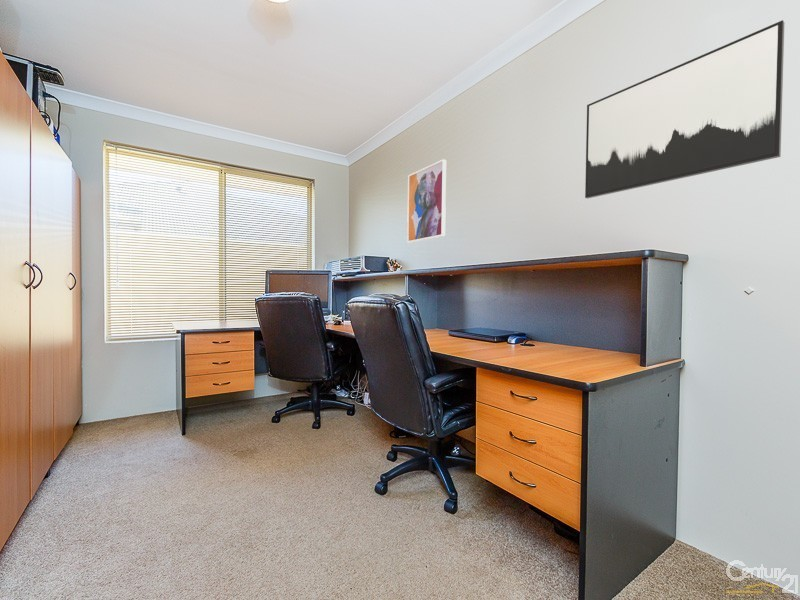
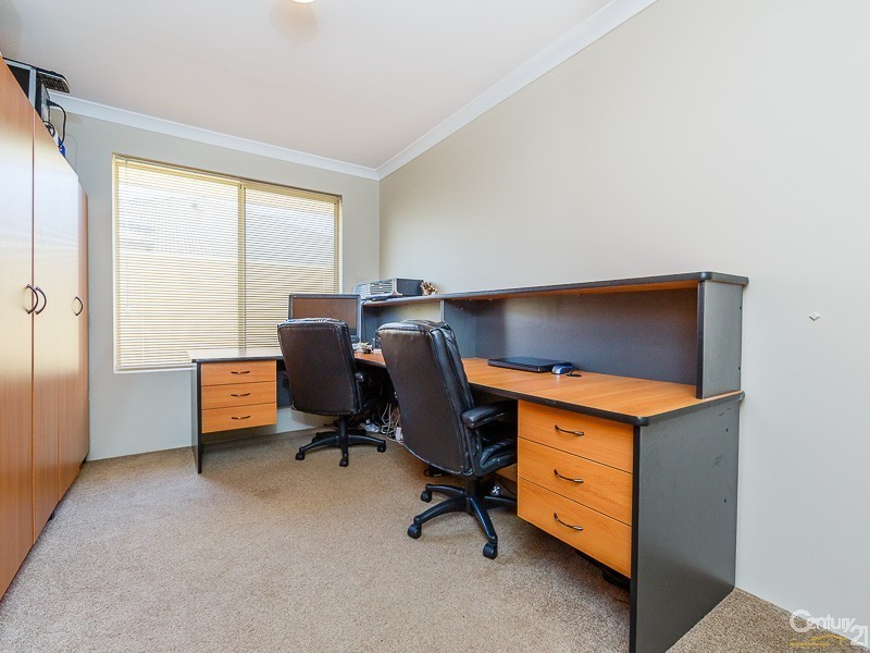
- wall art (425, 203)
- wall art (666, 126)
